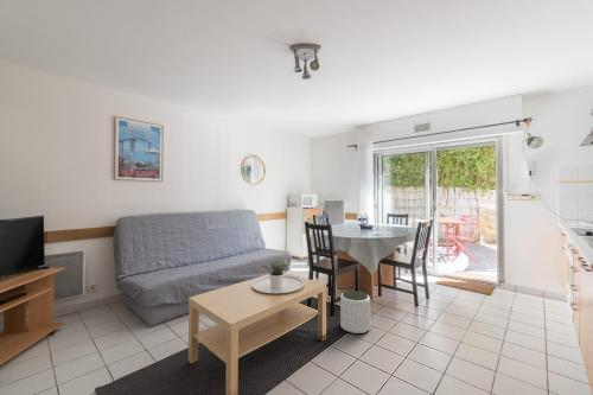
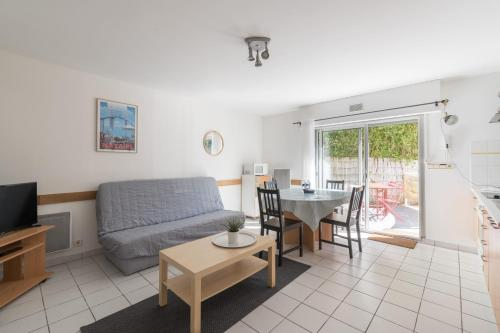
- plant pot (355, 311)
